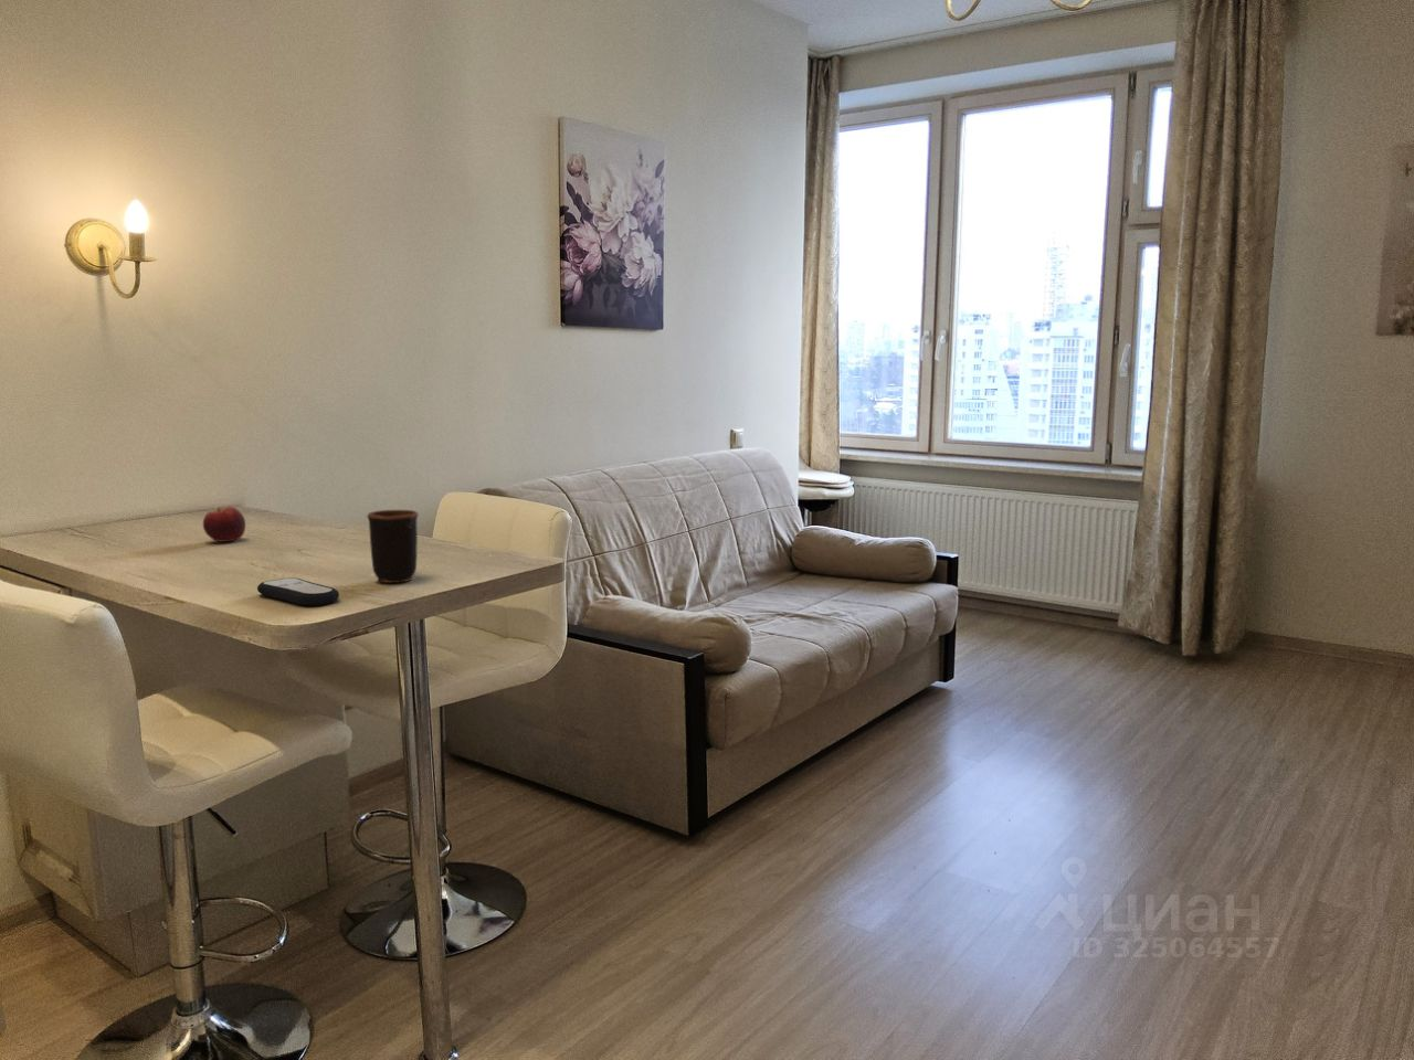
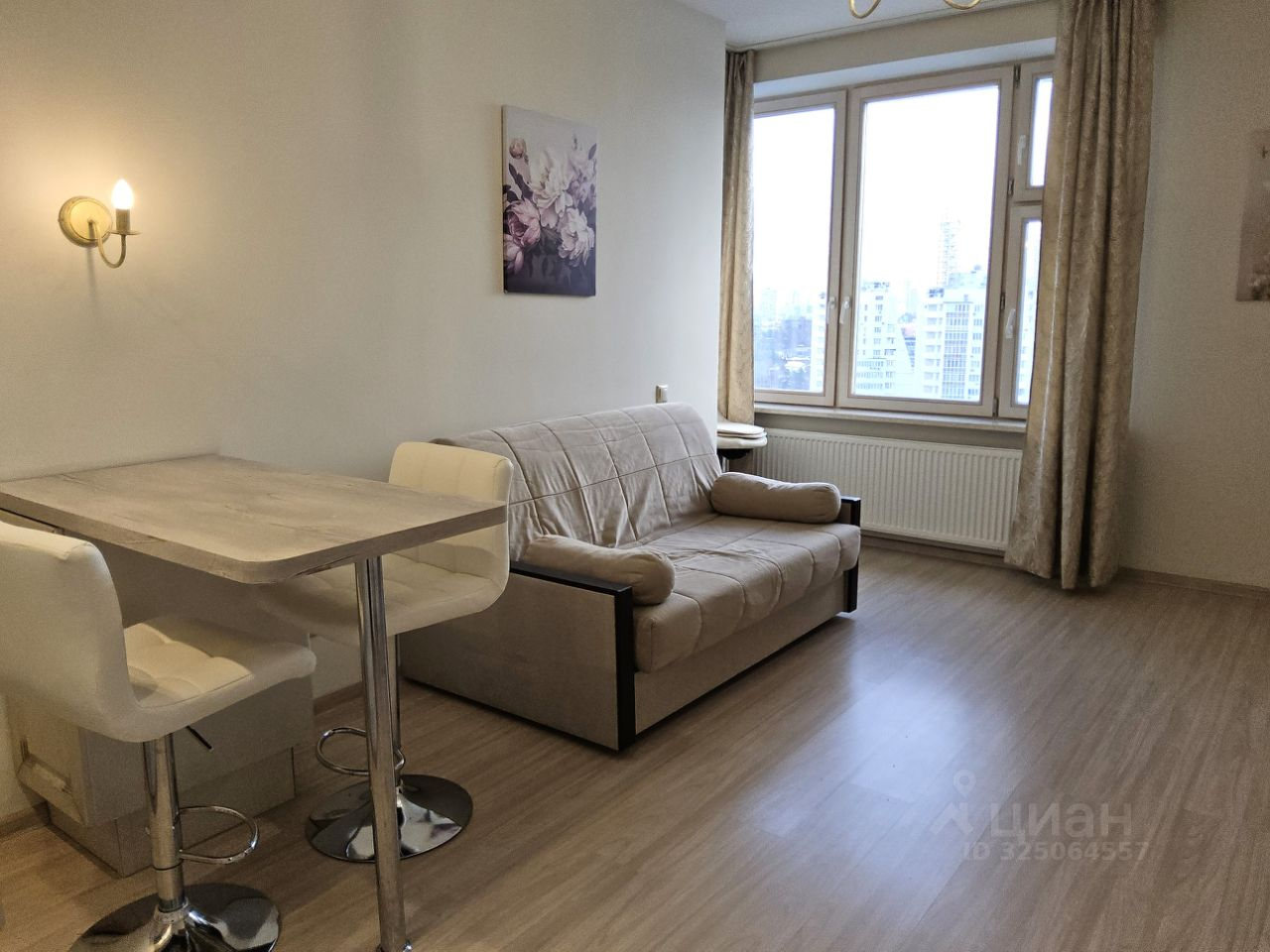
- fruit (224, 523)
- mug (395, 544)
- remote control (300, 591)
